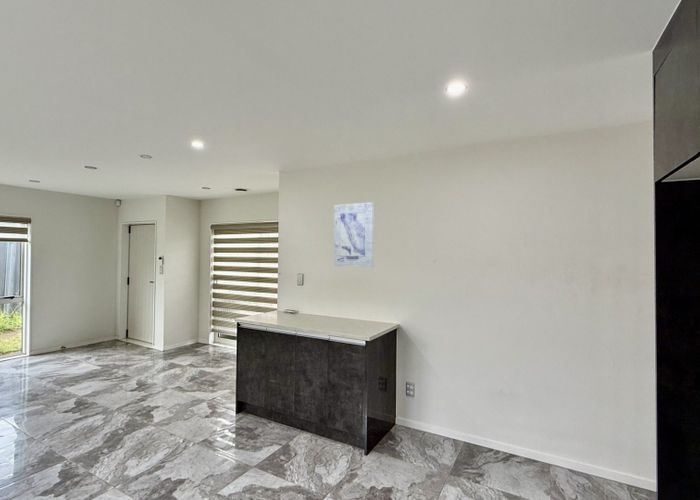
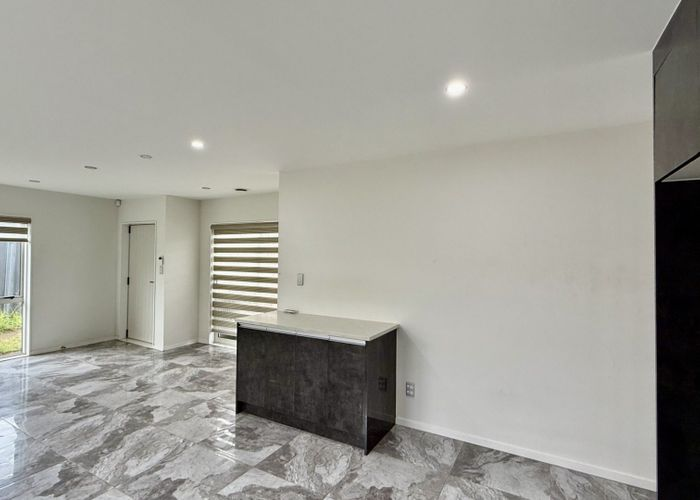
- wall art (353, 235)
